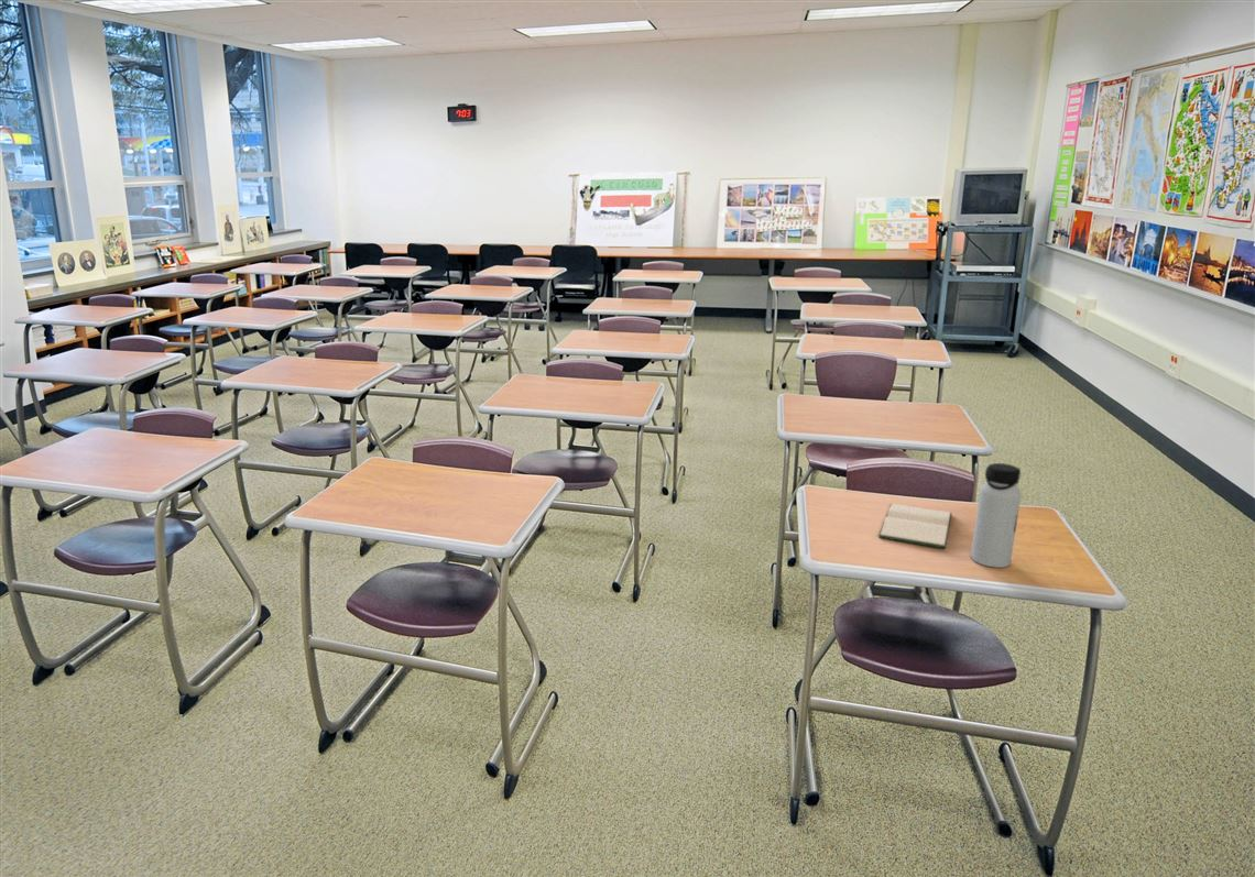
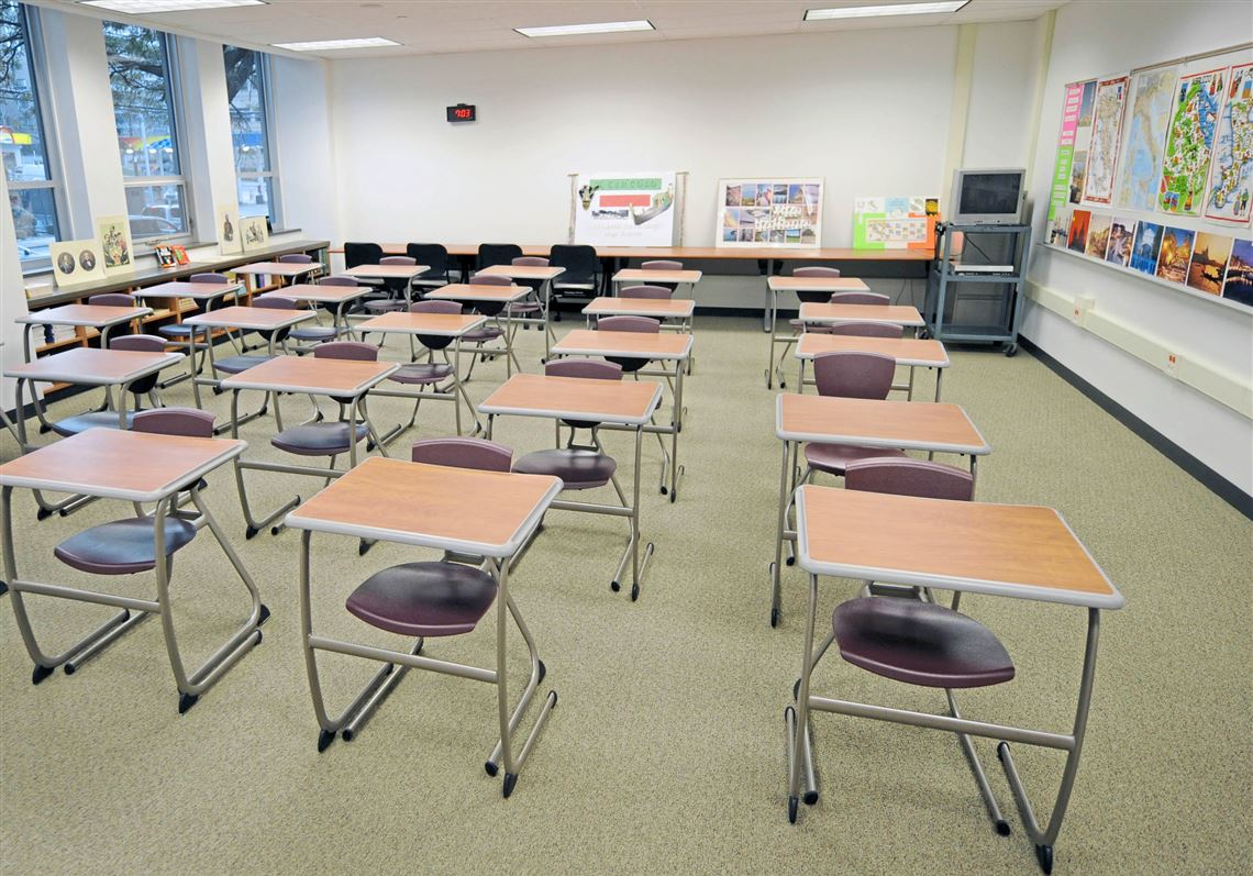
- hardback book (916, 522)
- water bottle (996, 514)
